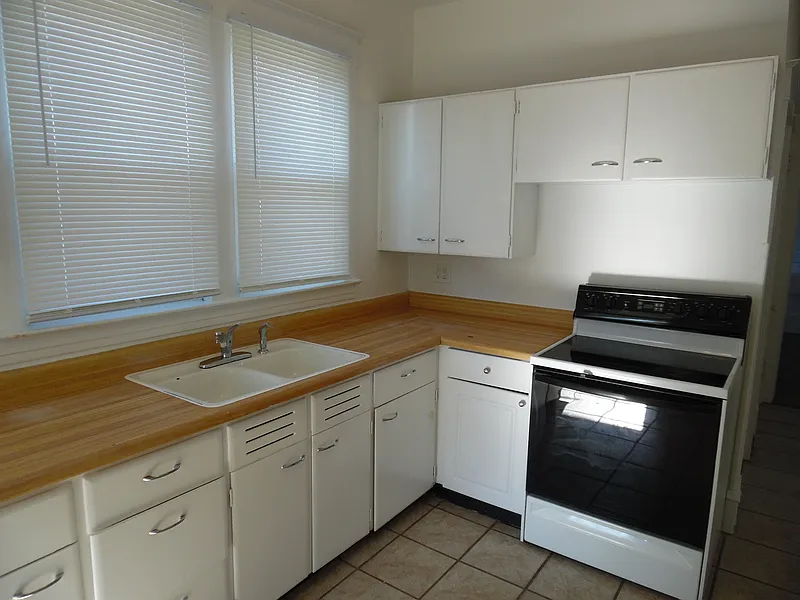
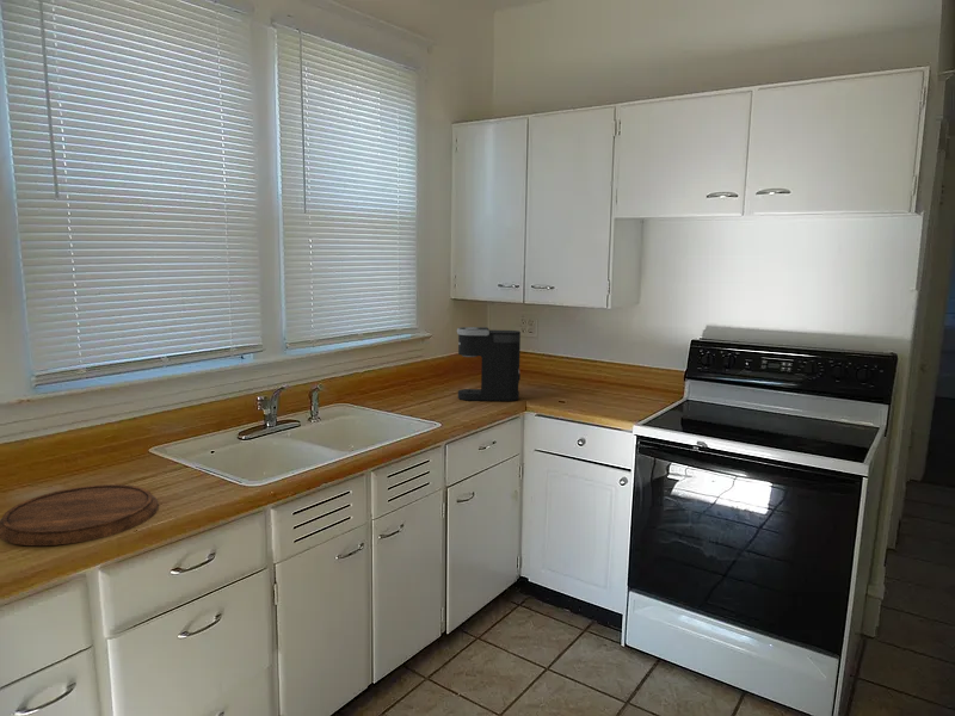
+ cutting board (81, 511)
+ coffee maker (487, 363)
